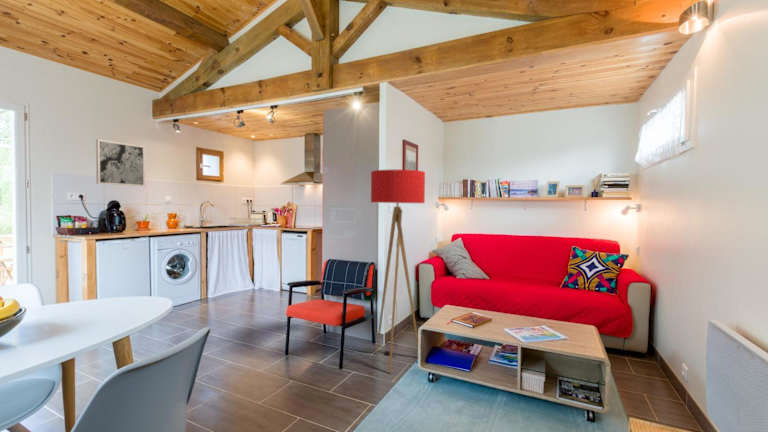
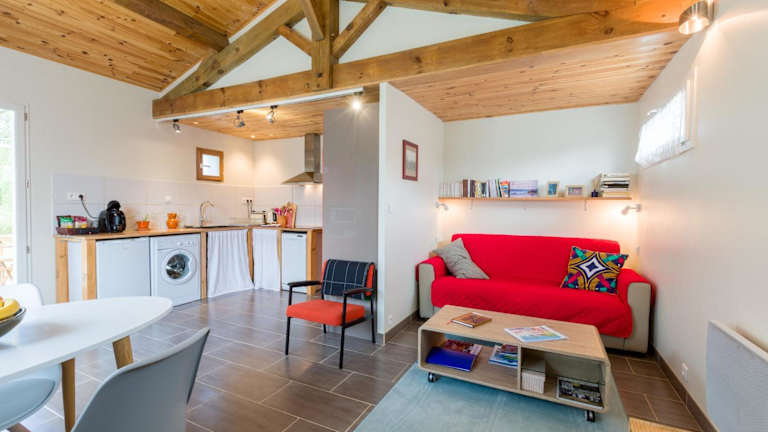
- floor lamp (396, 267)
- wall art (121, 164)
